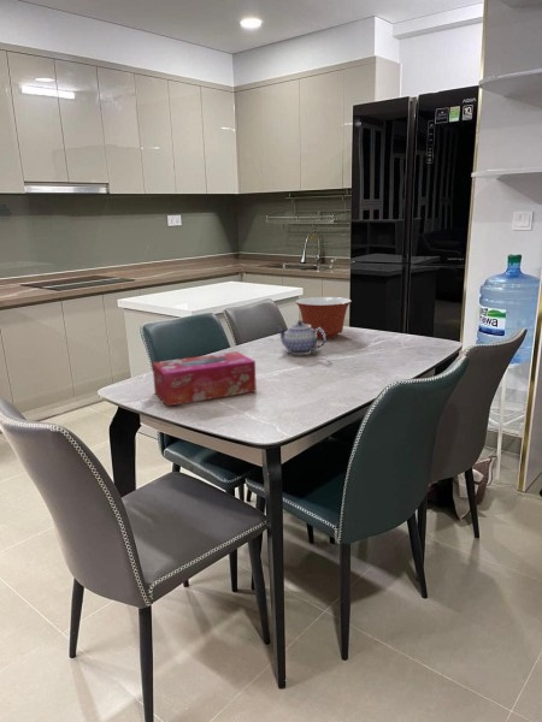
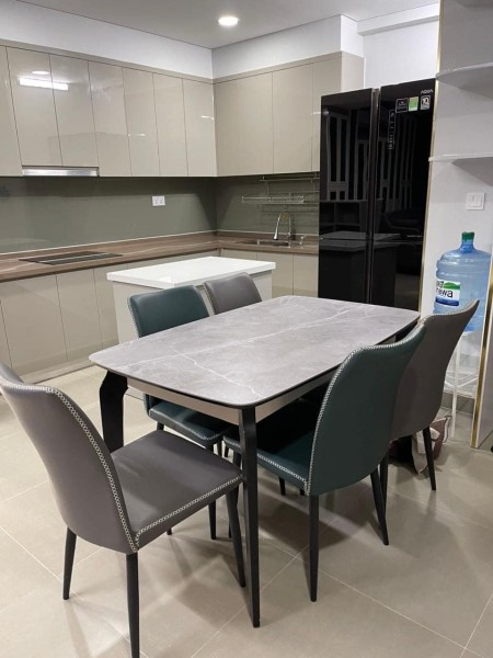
- mixing bowl (323, 318)
- tissue box (204, 377)
- teapot (300, 336)
